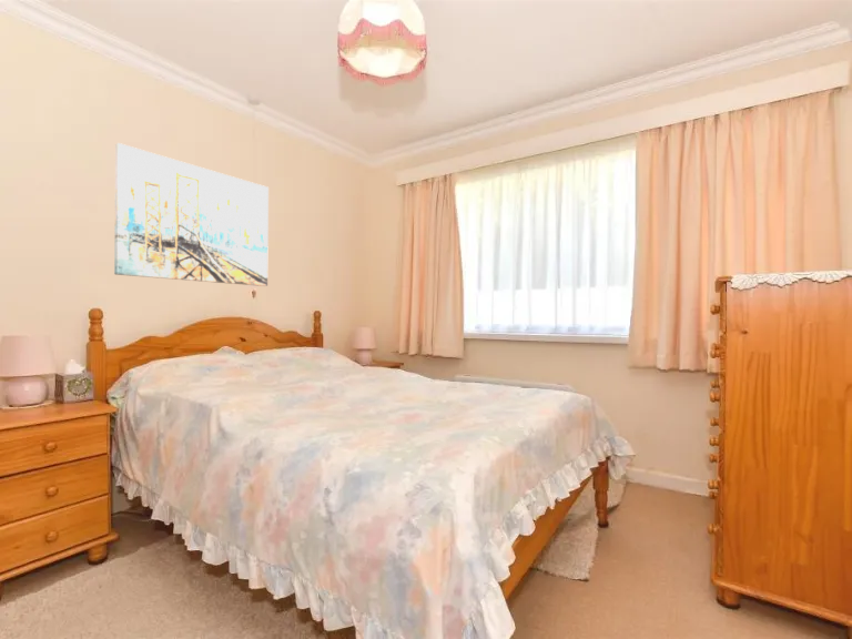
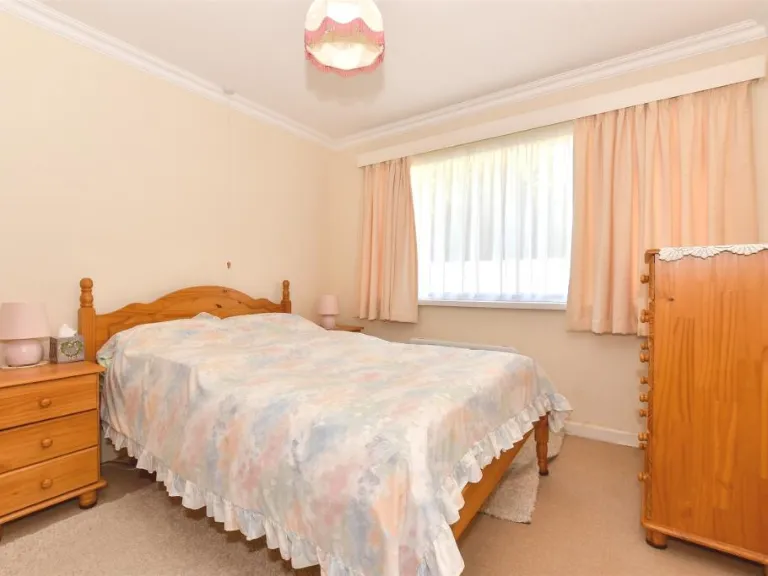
- wall art (202, 224)
